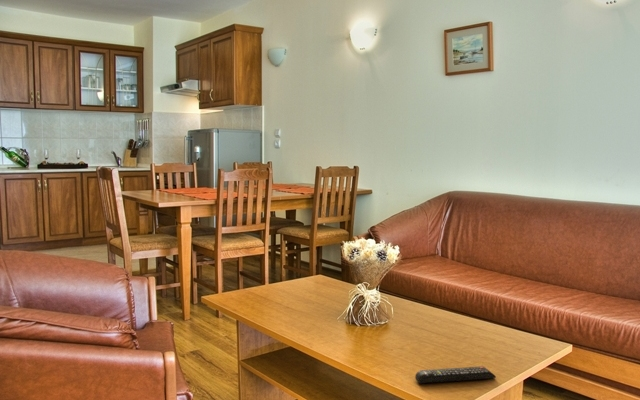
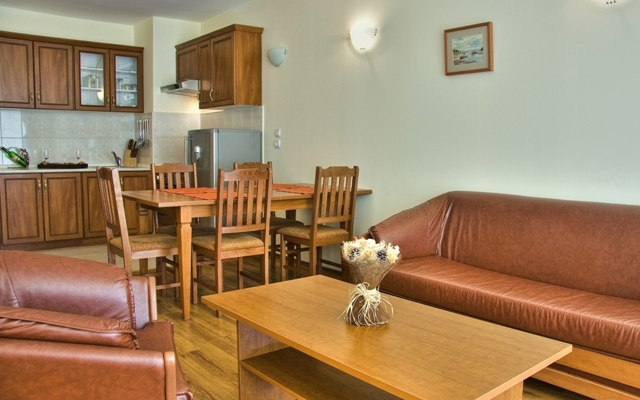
- remote control (455, 375)
